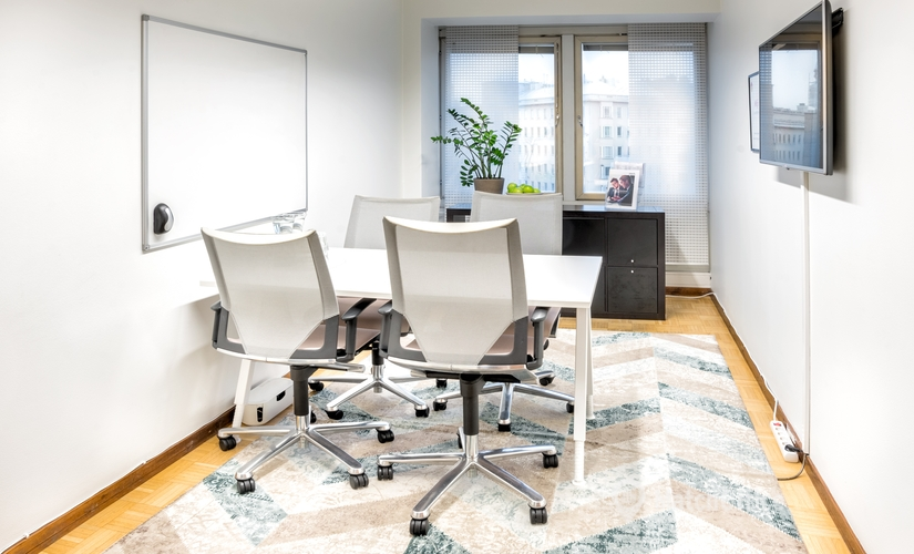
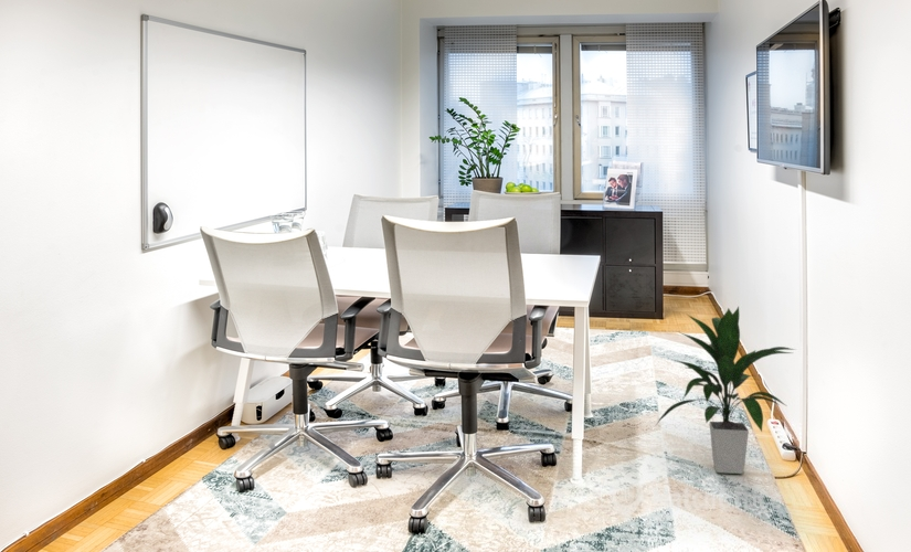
+ indoor plant (723, 386)
